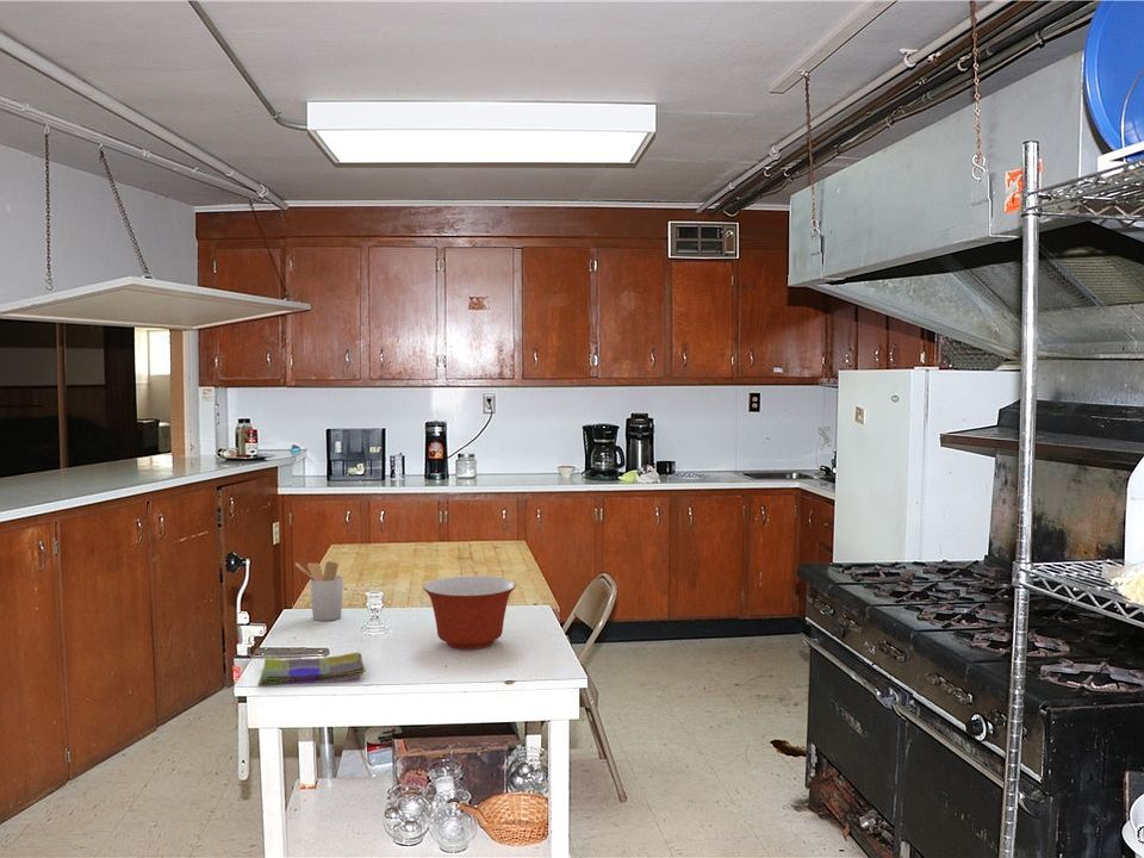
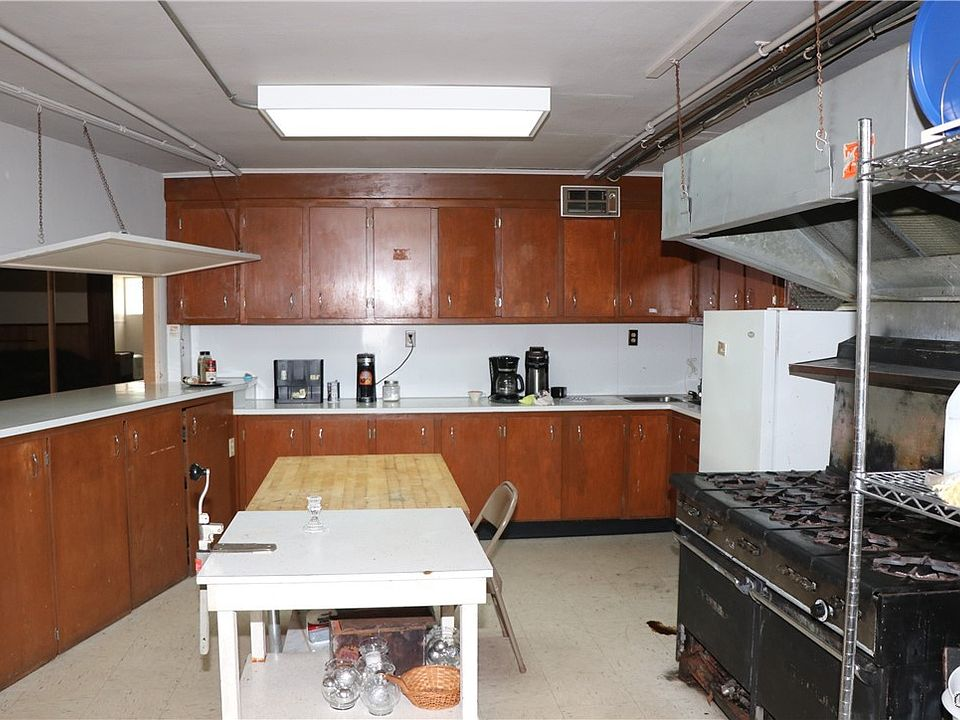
- mixing bowl (470, 614)
- dish towel (313, 667)
- utensil holder (318, 589)
